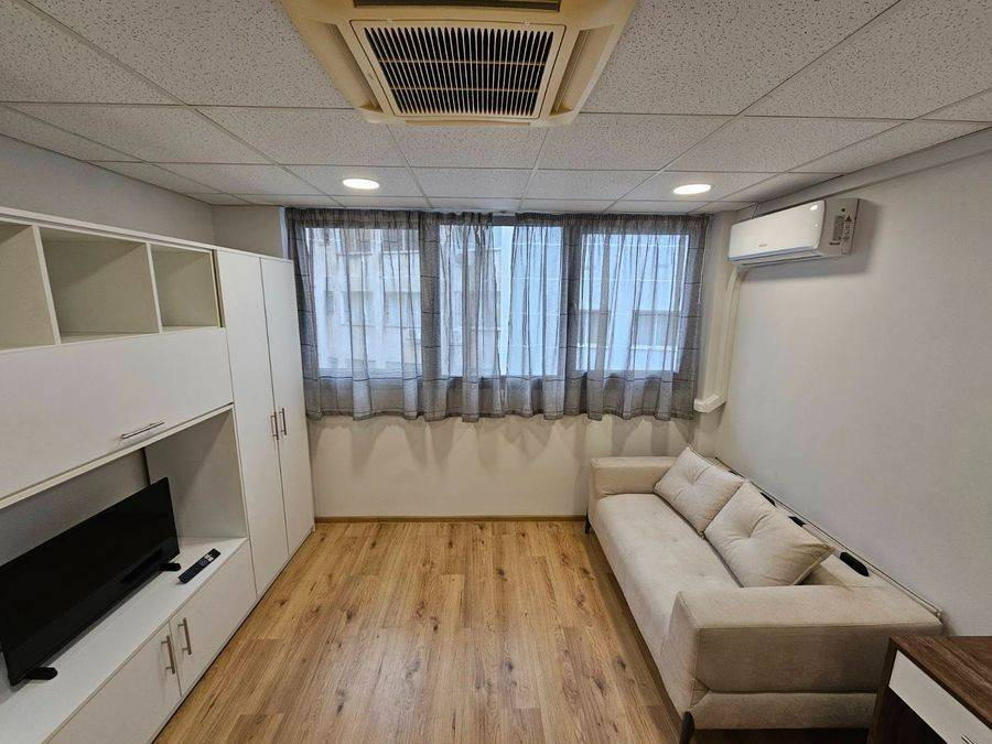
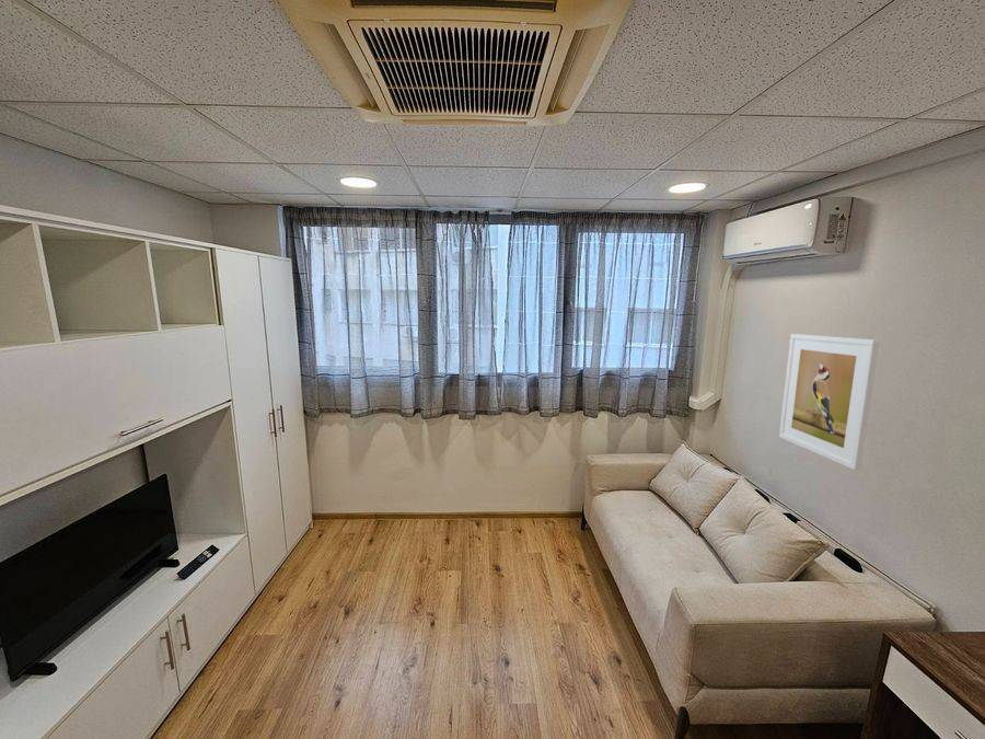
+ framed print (821, 395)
